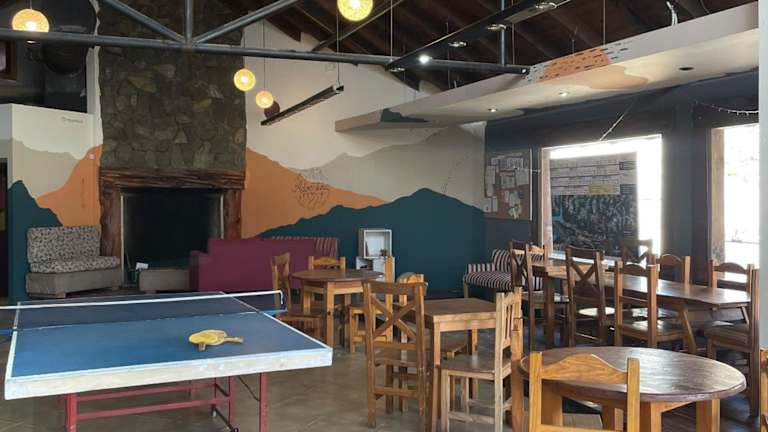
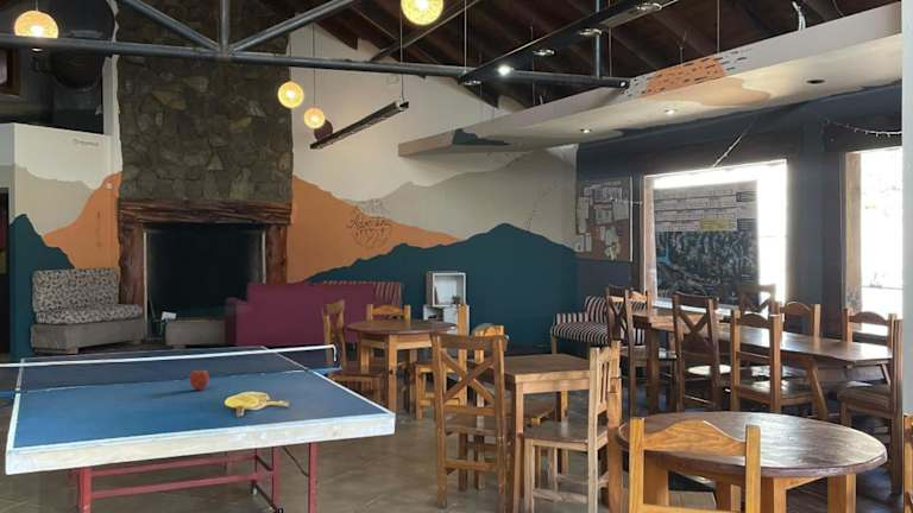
+ fruit (199, 378)
